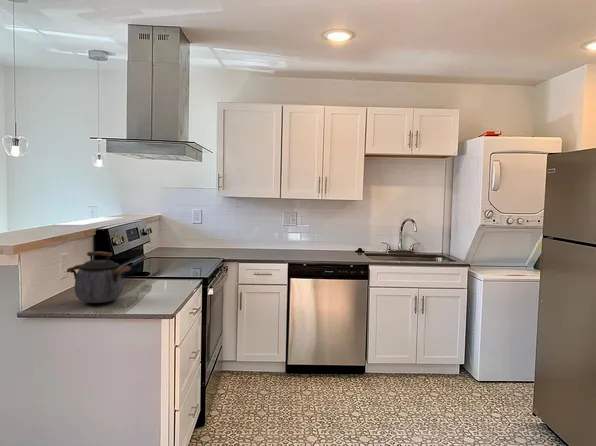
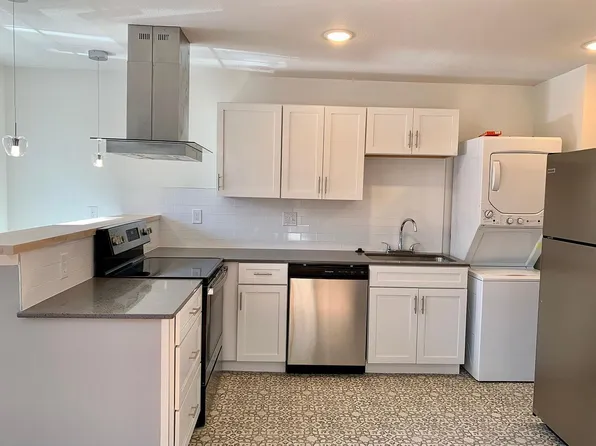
- kettle (99, 276)
